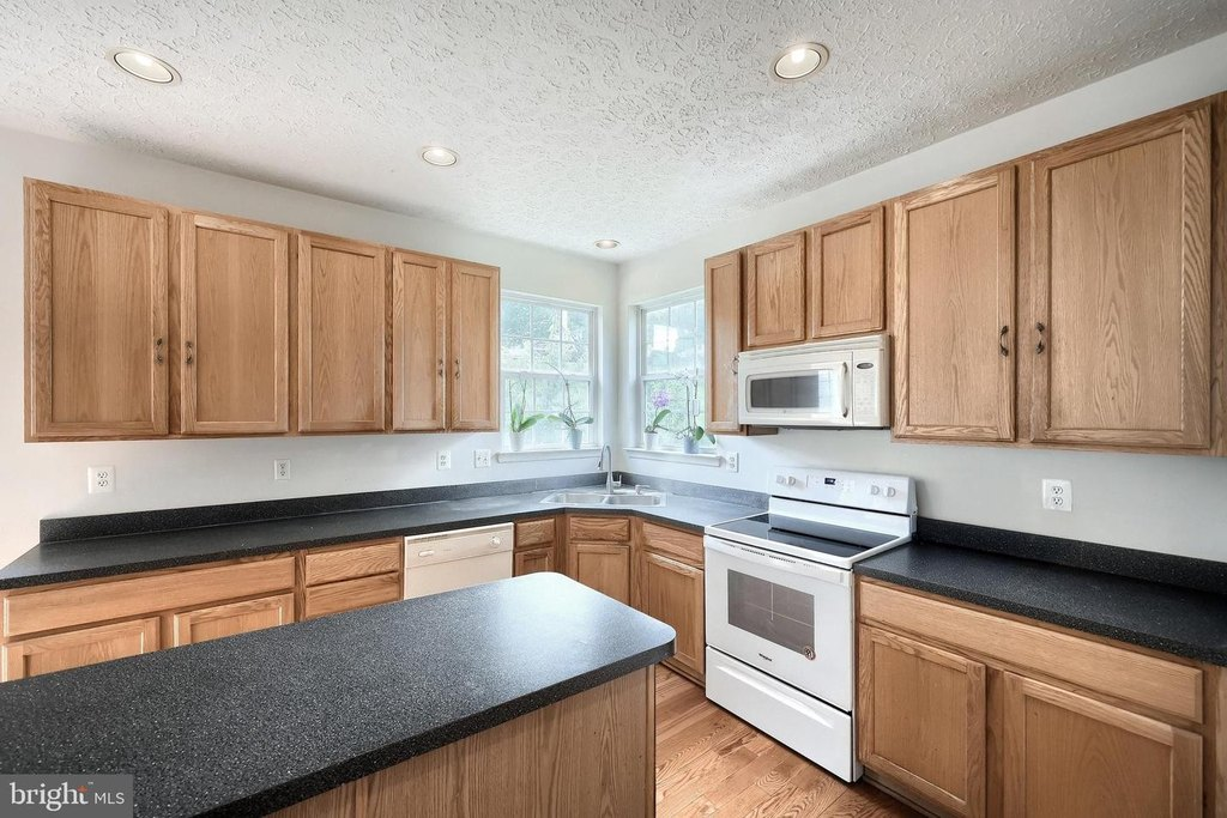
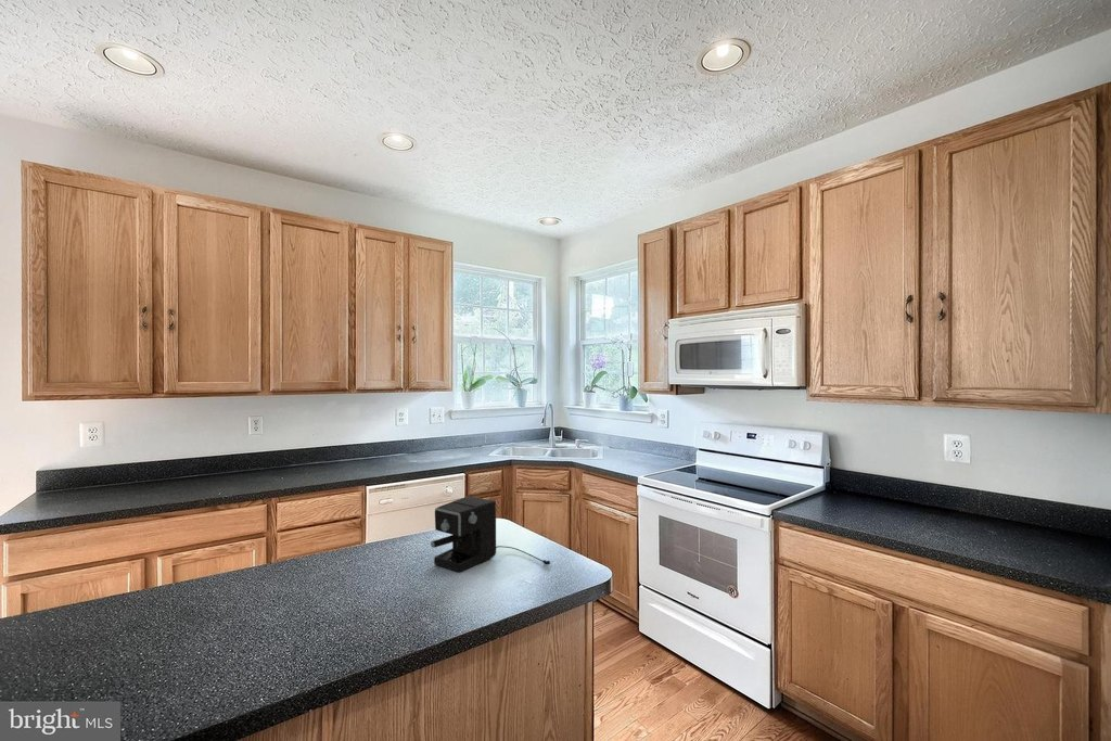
+ coffee maker (489, 536)
